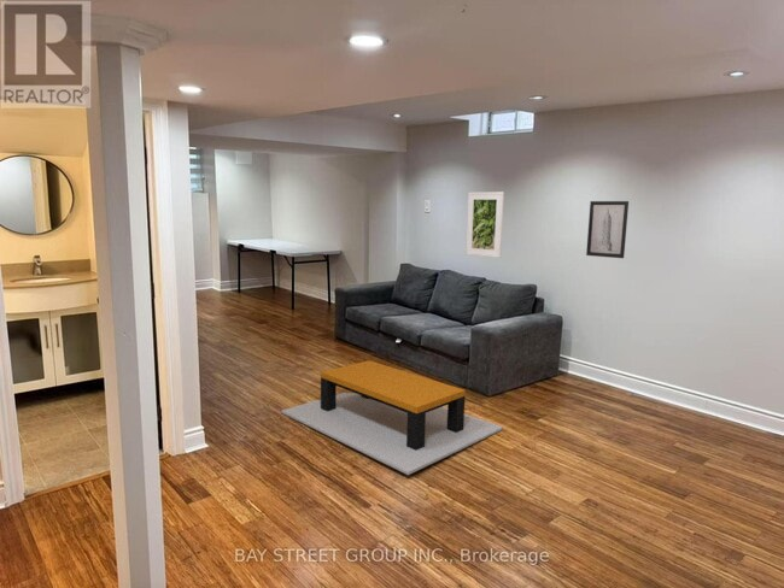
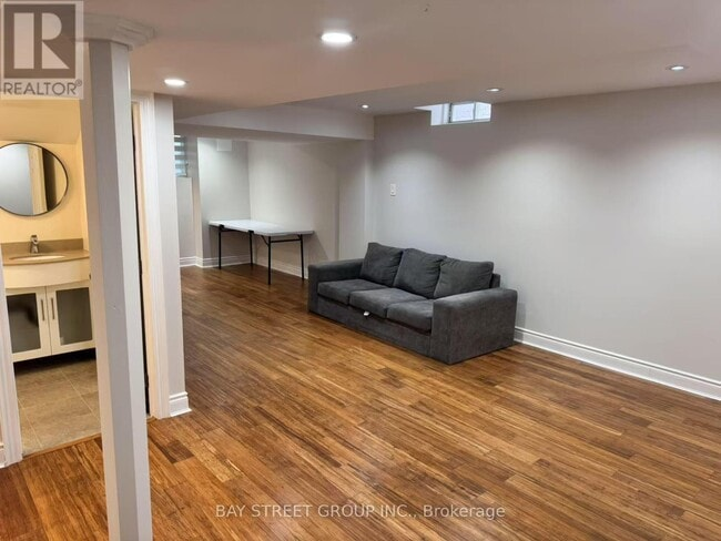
- wall art (607, 229)
- coffee table (388, 400)
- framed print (484, 224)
